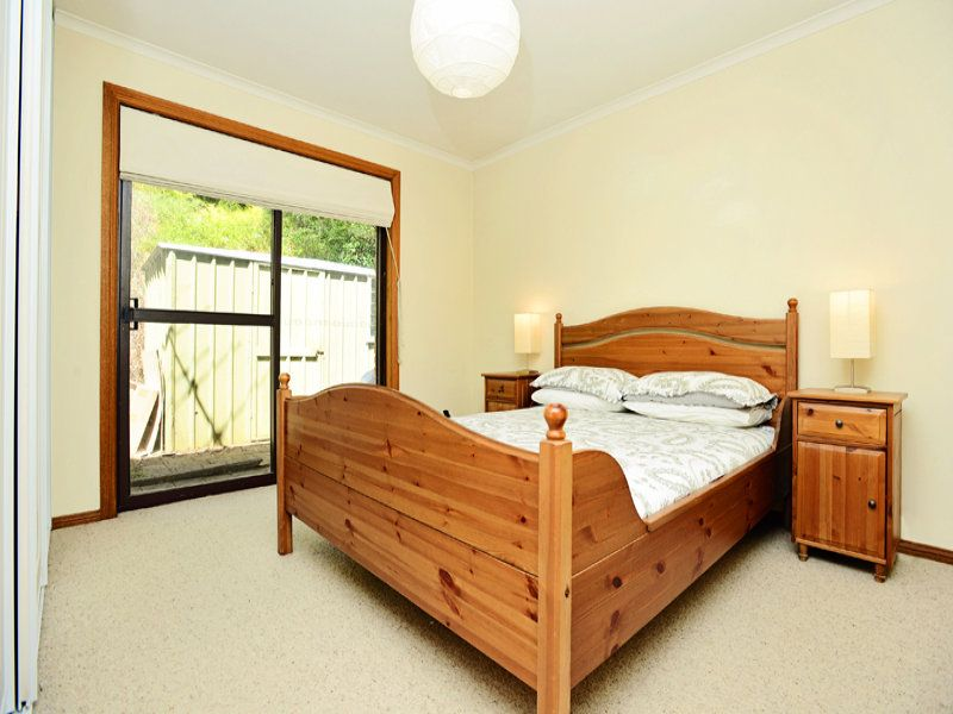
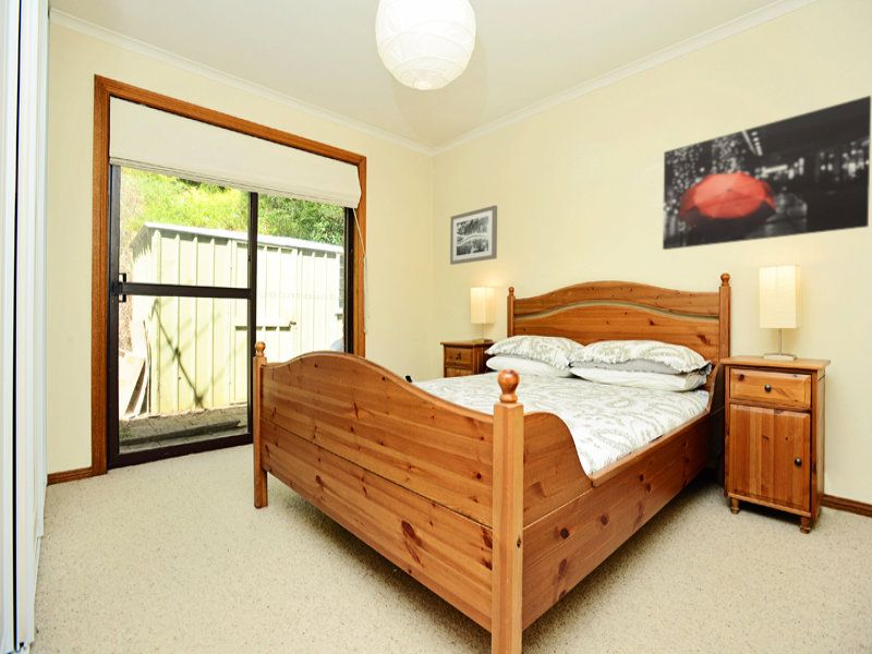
+ wall art (472, 237)
+ wall art (752, 184)
